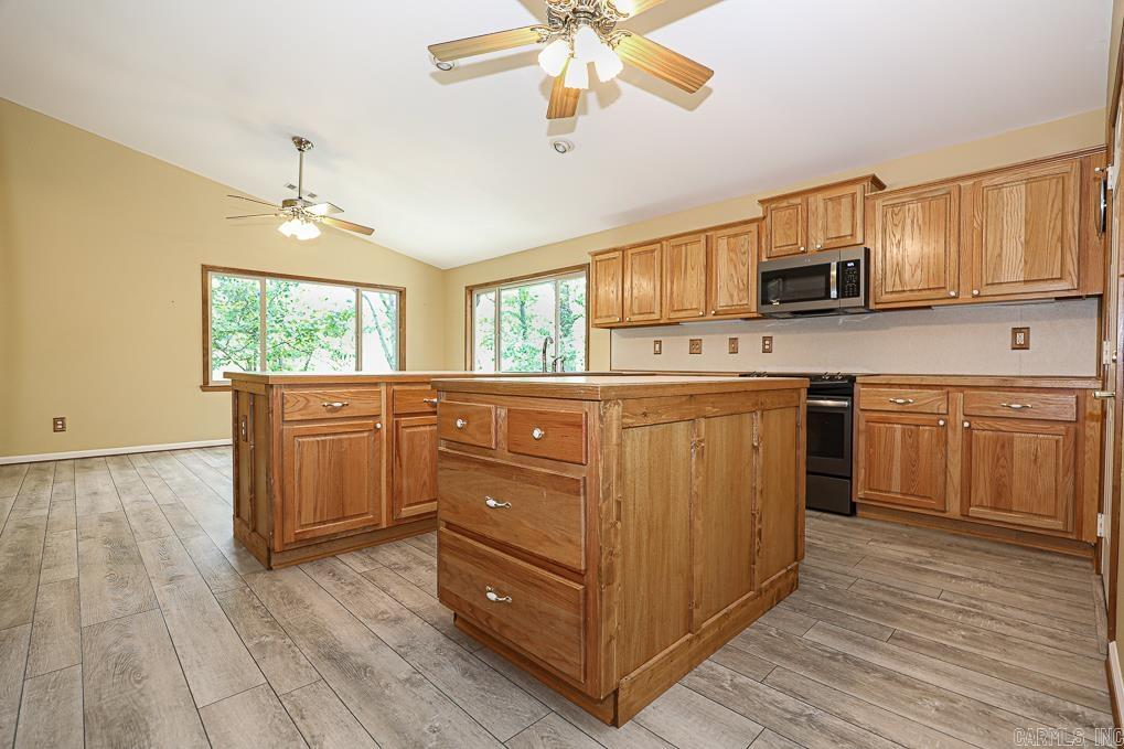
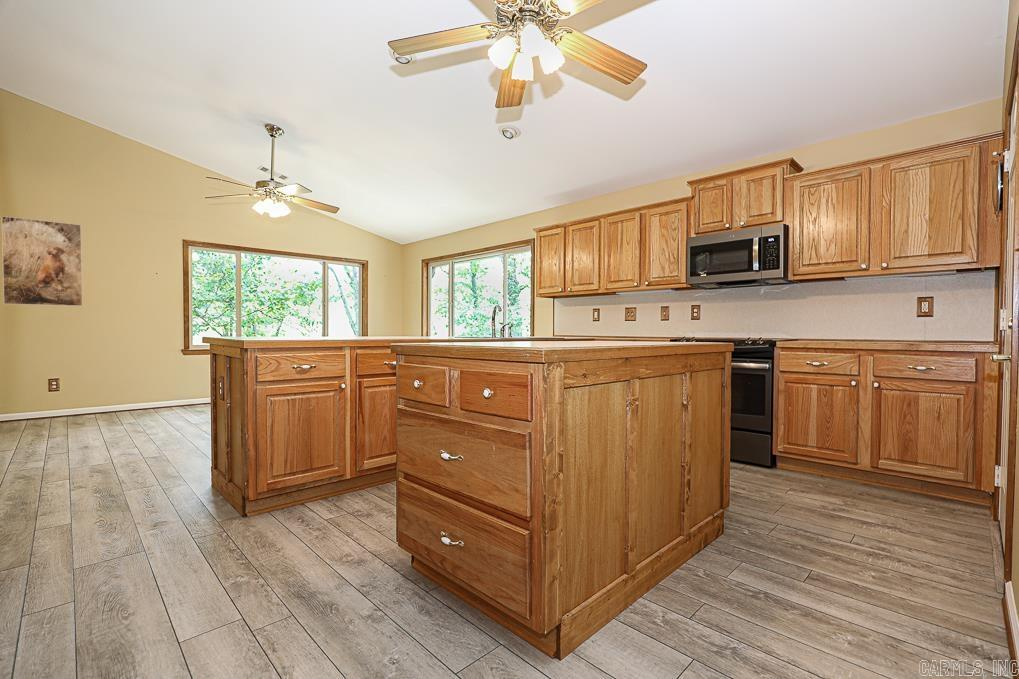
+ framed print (43, 263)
